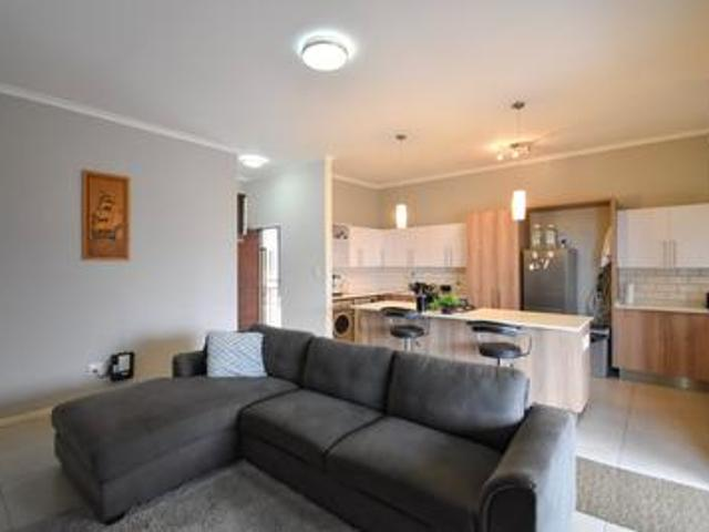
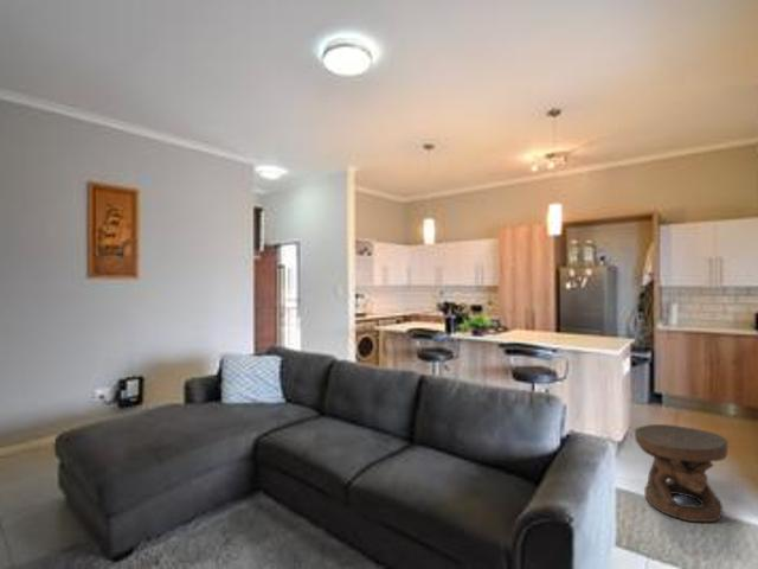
+ carved stool (681, 469)
